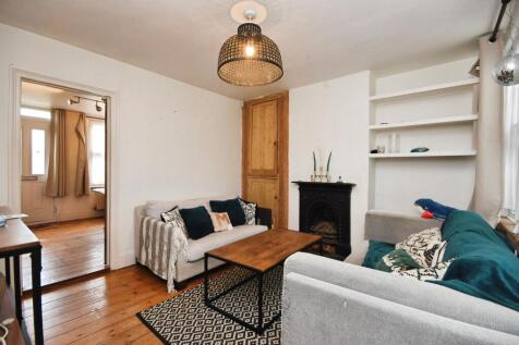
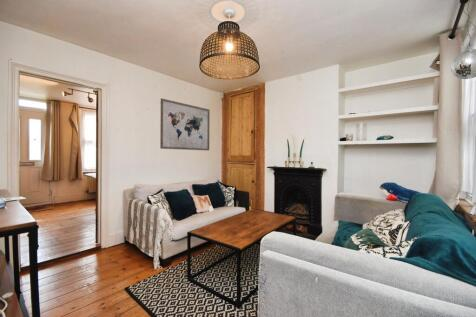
+ wall art (187, 127)
